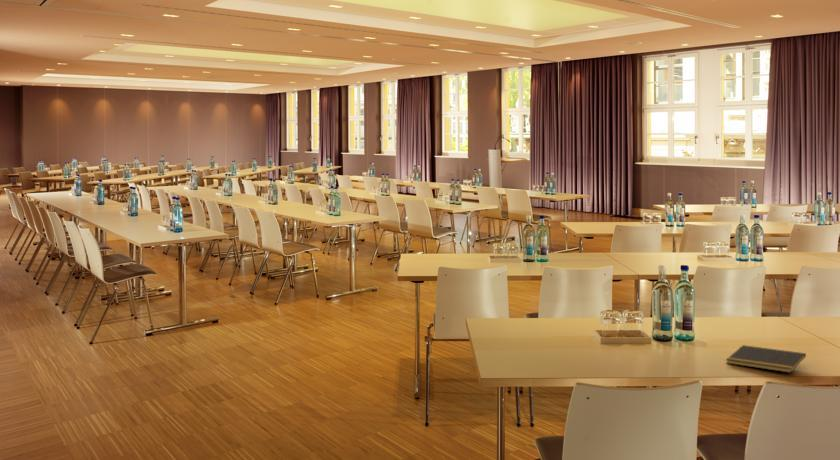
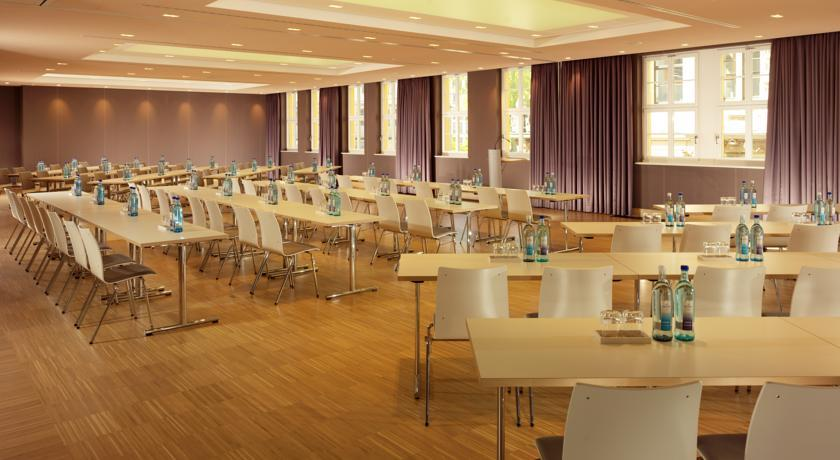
- notepad (765, 358)
